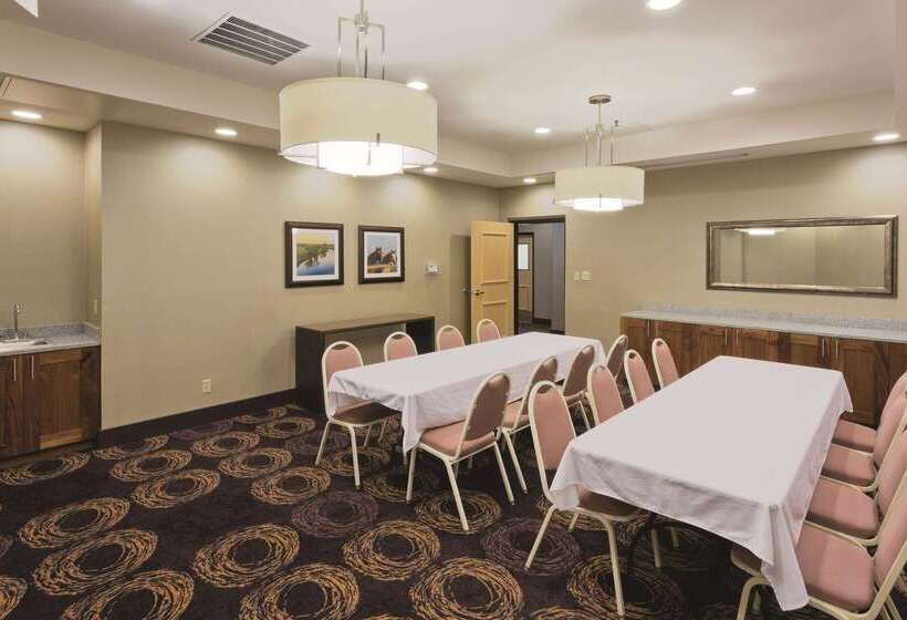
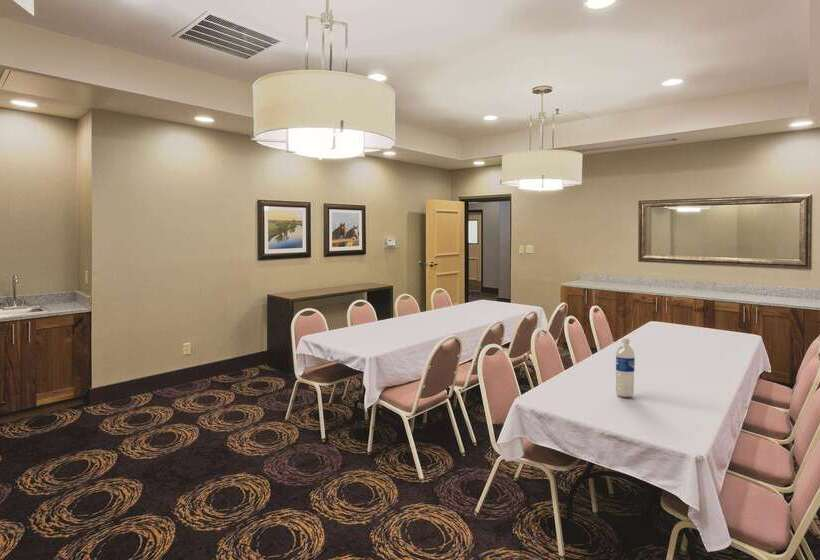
+ water bottle (625, 367)
